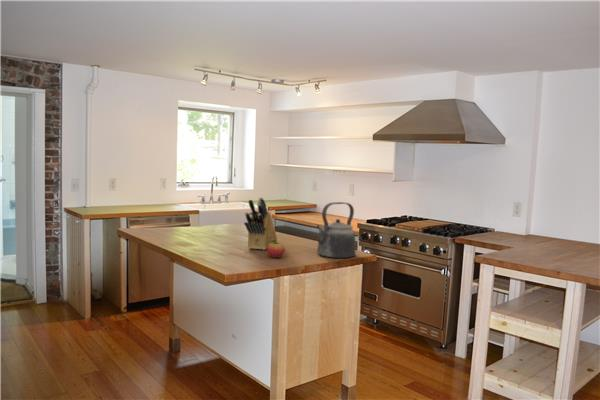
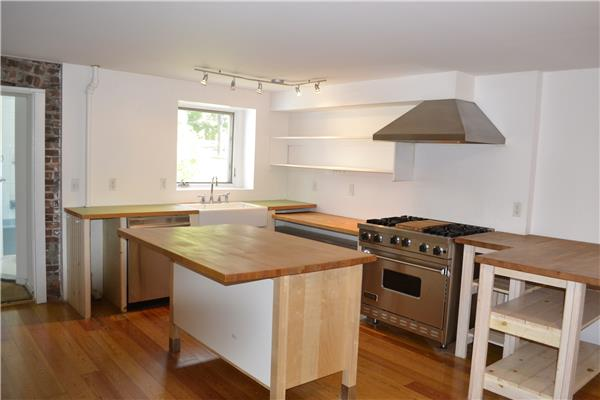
- kettle (334, 228)
- knife block (261, 221)
- fruit (275, 248)
